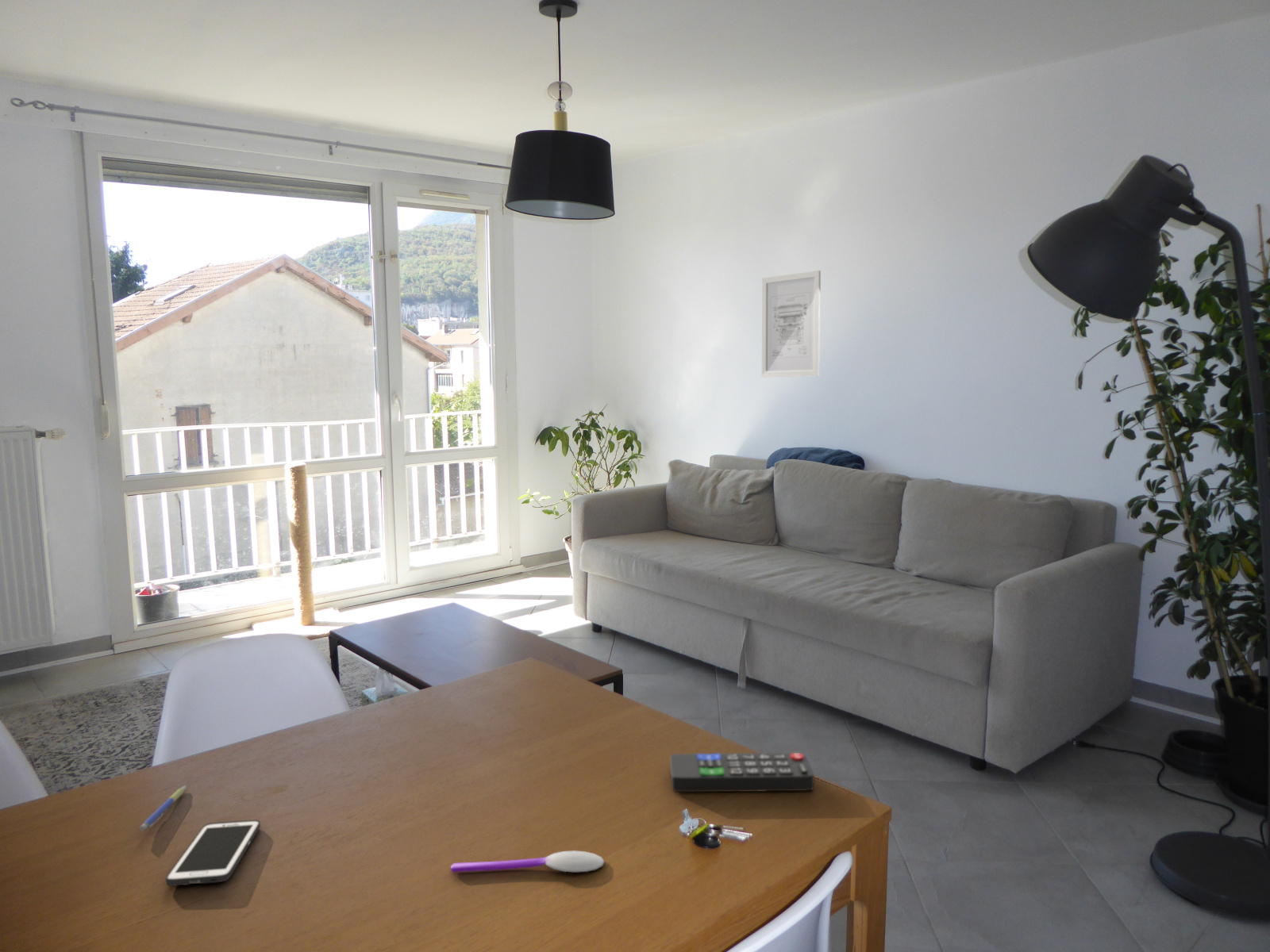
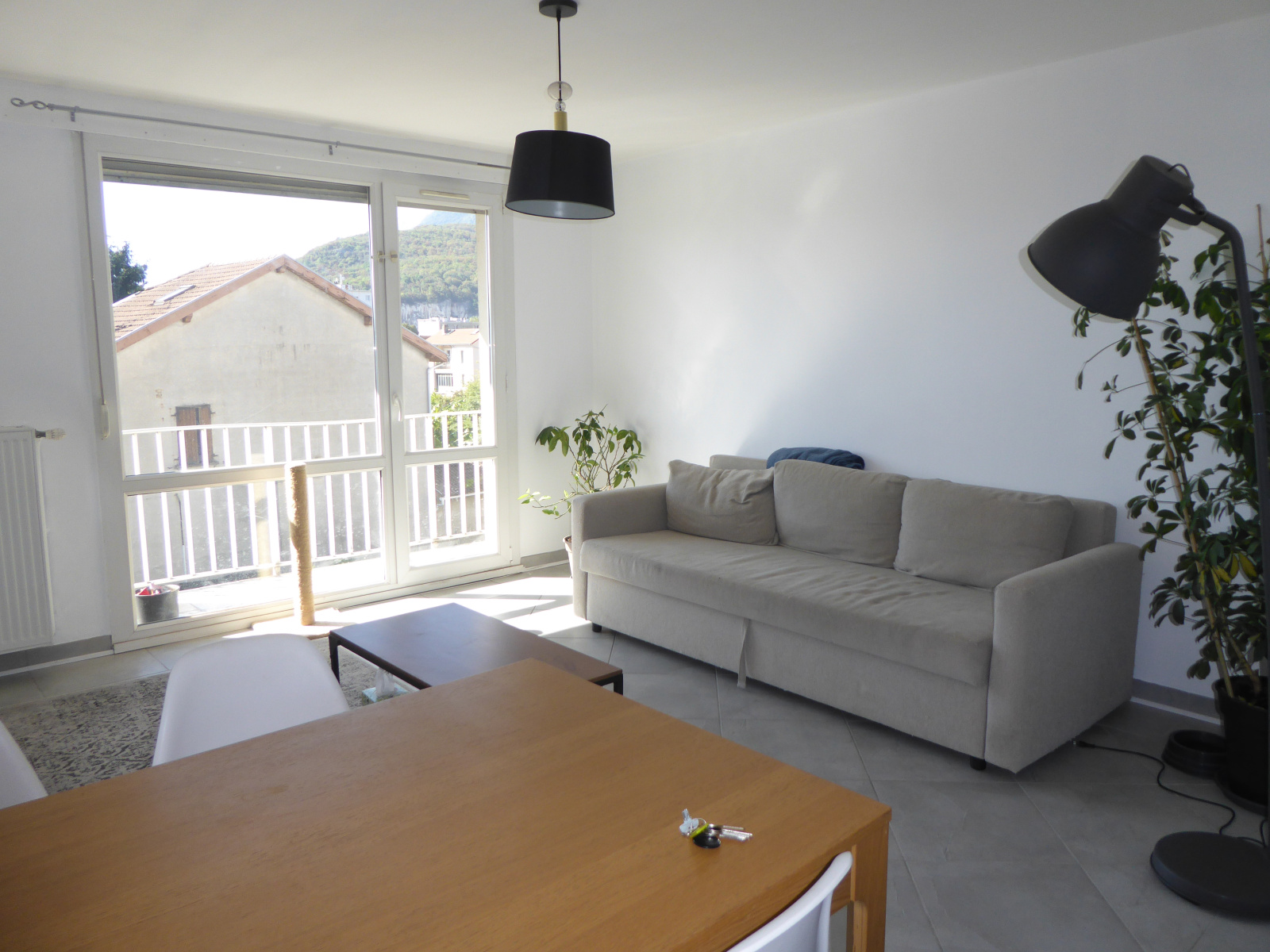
- remote control (740, 770)
- wall art (790, 325)
- spoon (528, 862)
- cell phone (216, 850)
- pen (165, 806)
